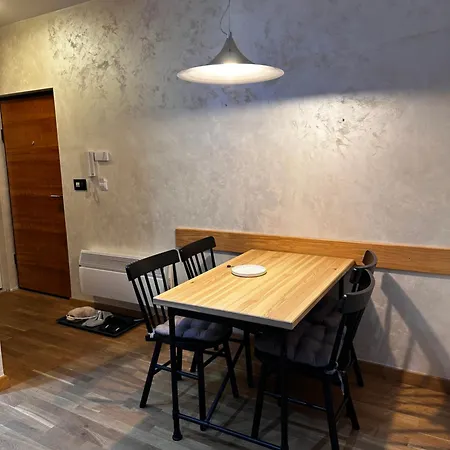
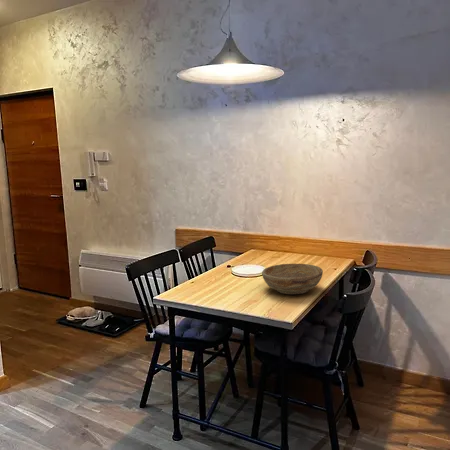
+ bowl (292, 279)
